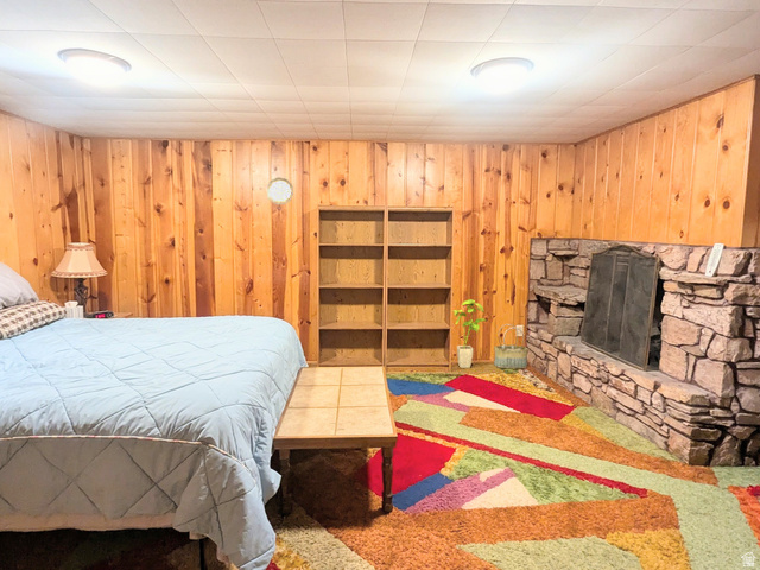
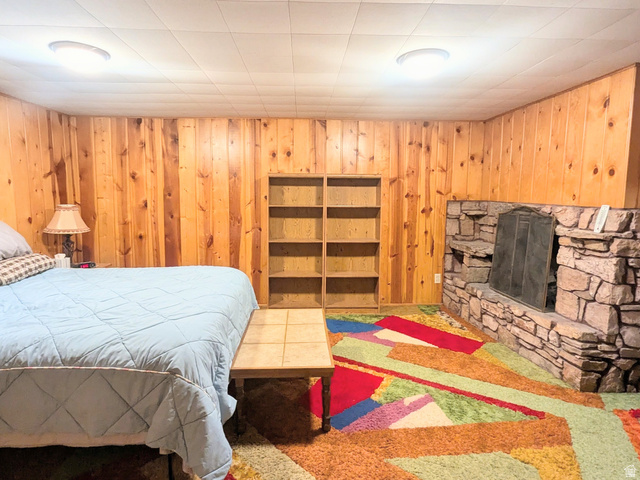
- house plant (468, 332)
- decorative plate (280, 191)
- basket (511, 346)
